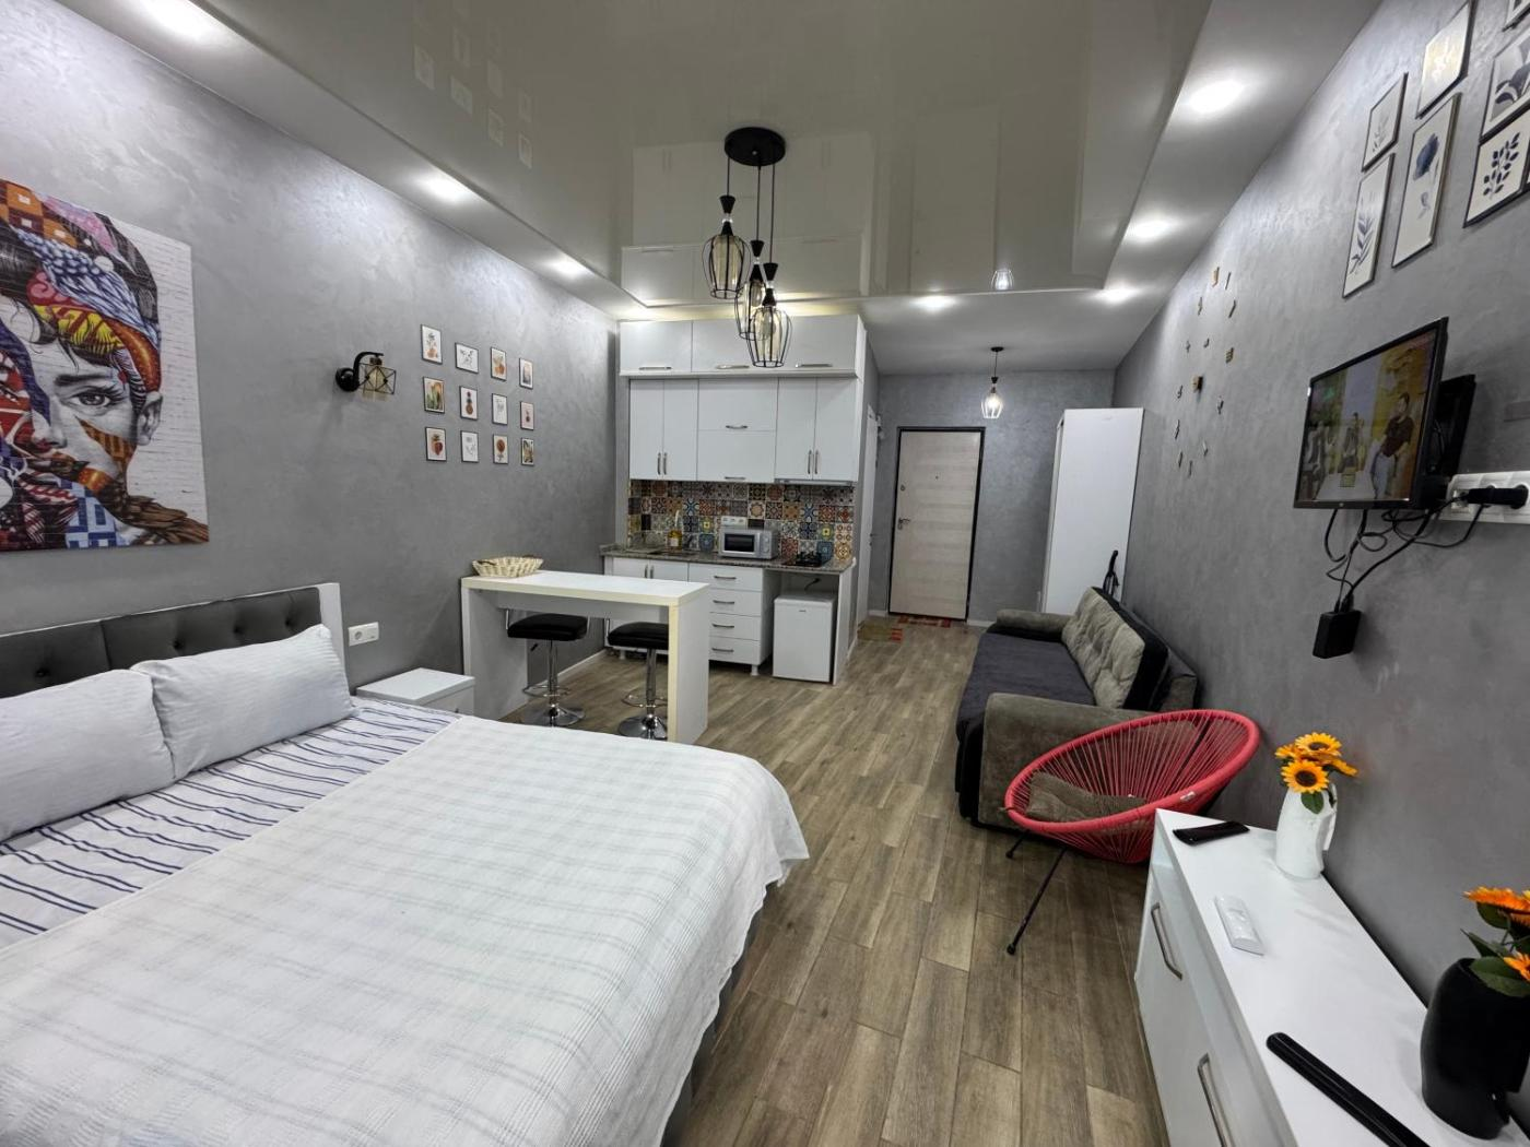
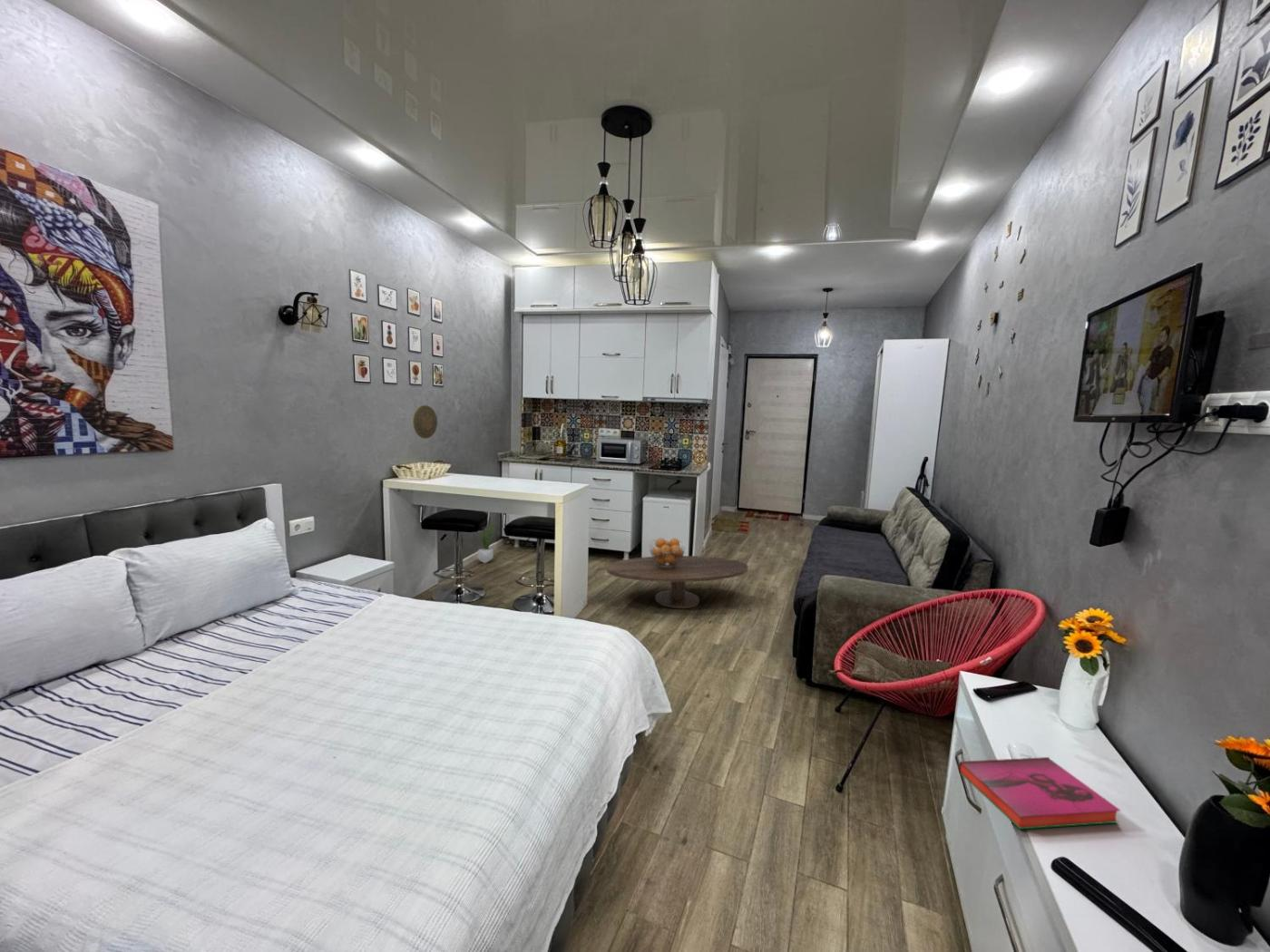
+ hardback book (1034, 789)
+ coffee table (678, 583)
+ fruit basket (667, 551)
+ potted plant (486, 540)
+ decorative plate (426, 422)
